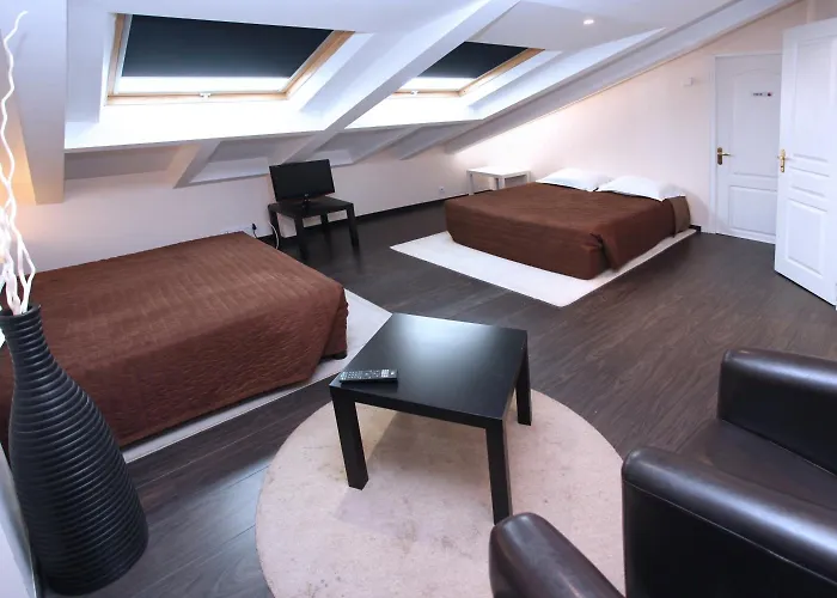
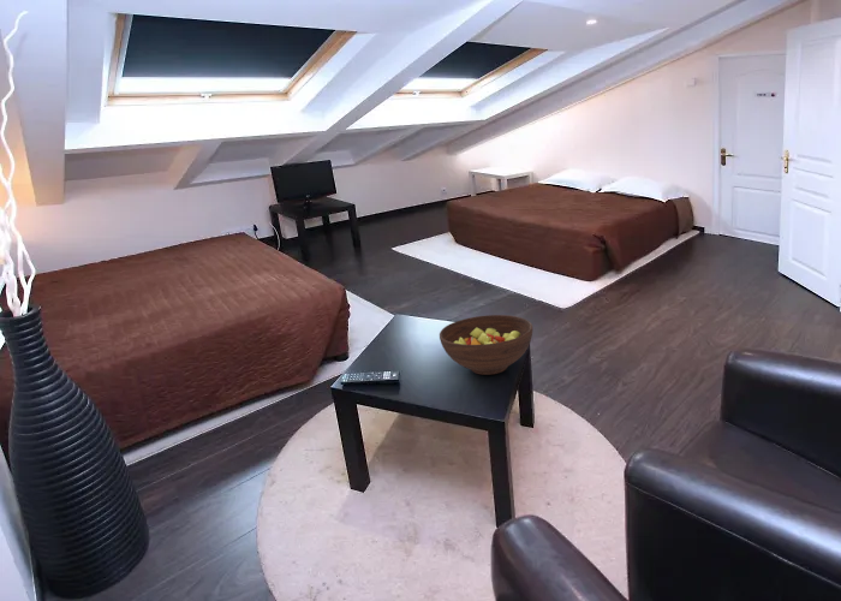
+ fruit bowl (487, 349)
